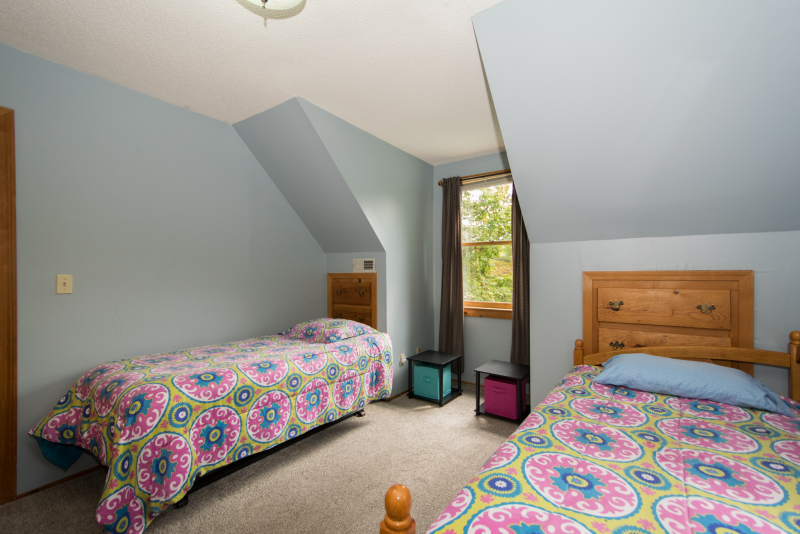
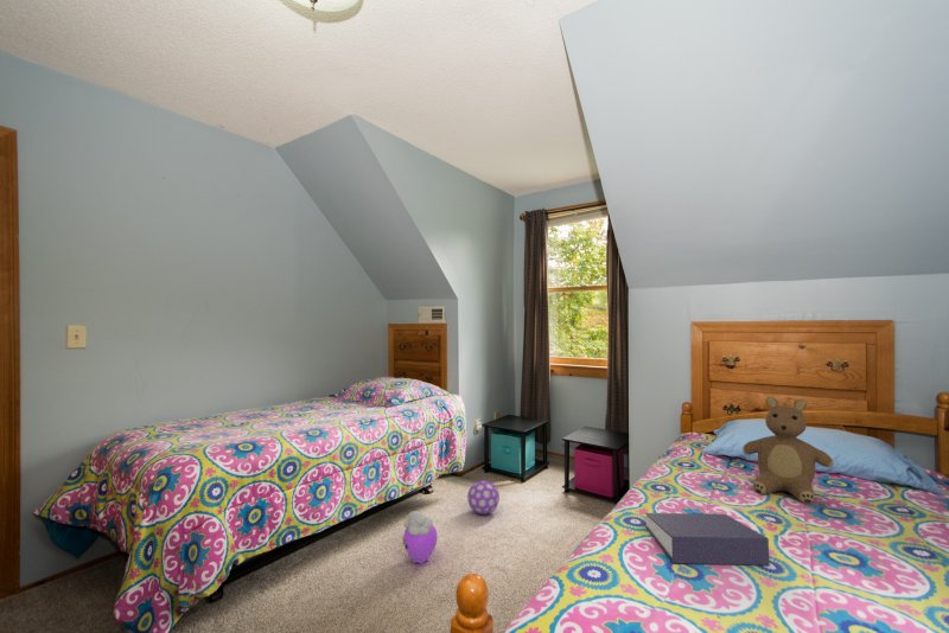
+ plush toy (419, 533)
+ book (701, 531)
+ teddy bear (784, 446)
+ decorative ball (483, 497)
